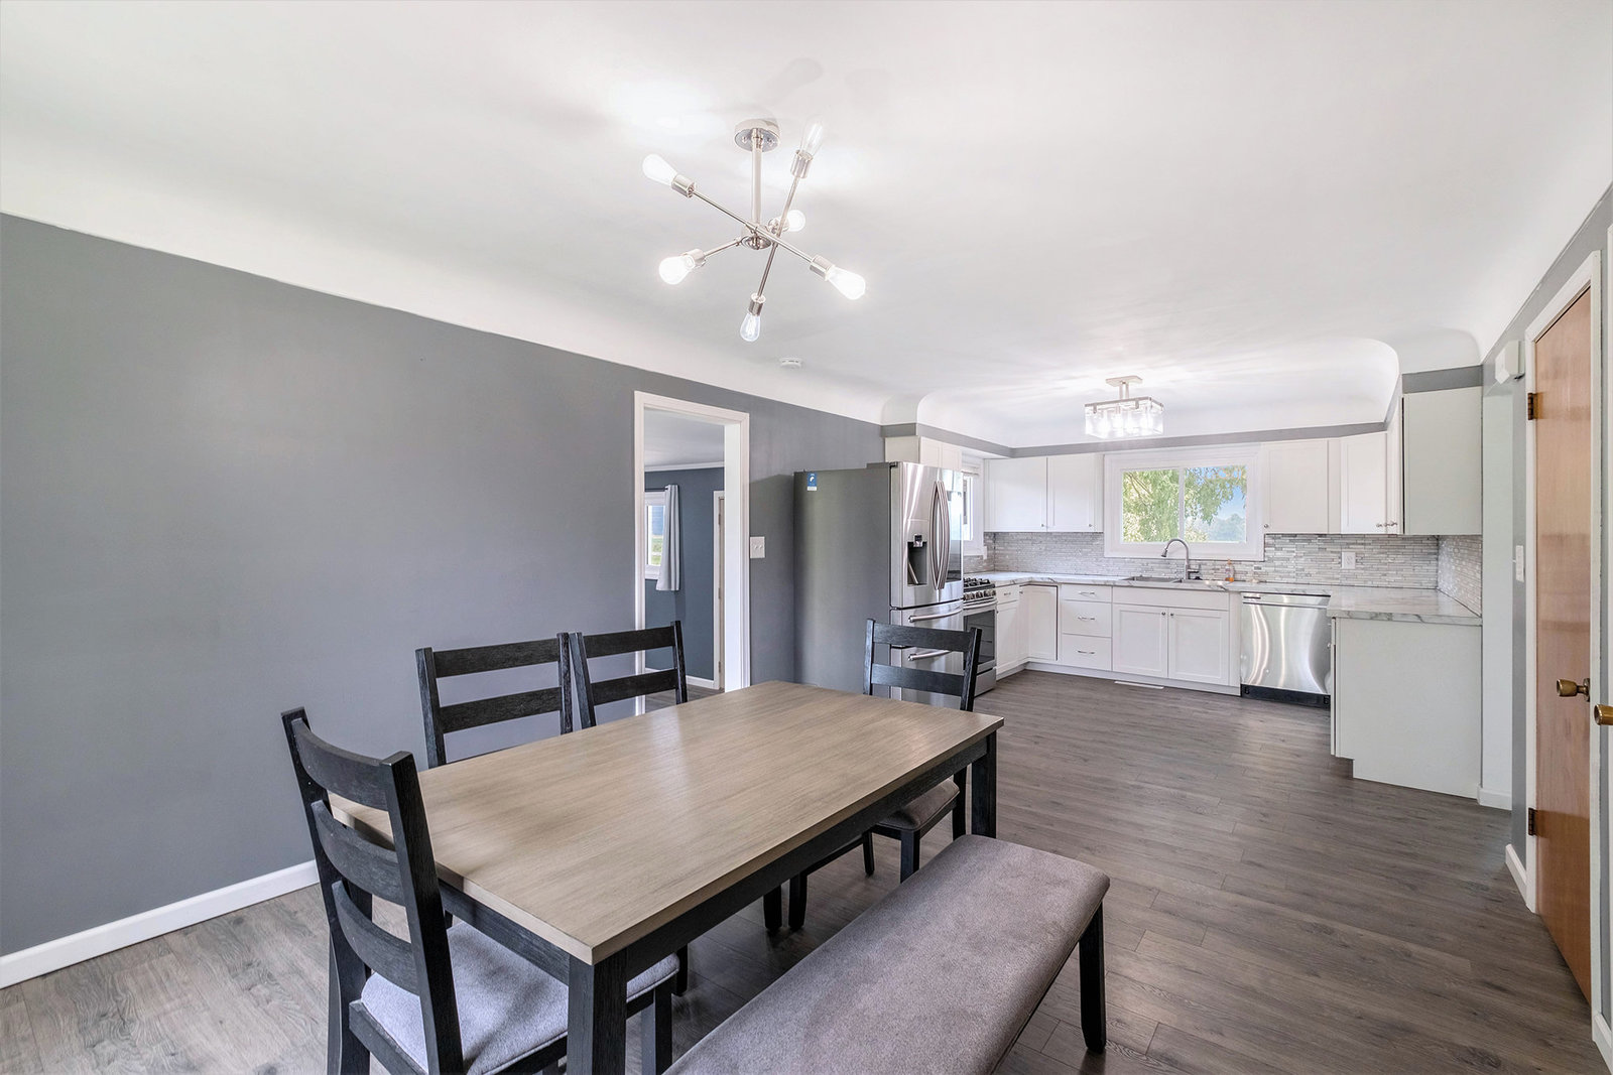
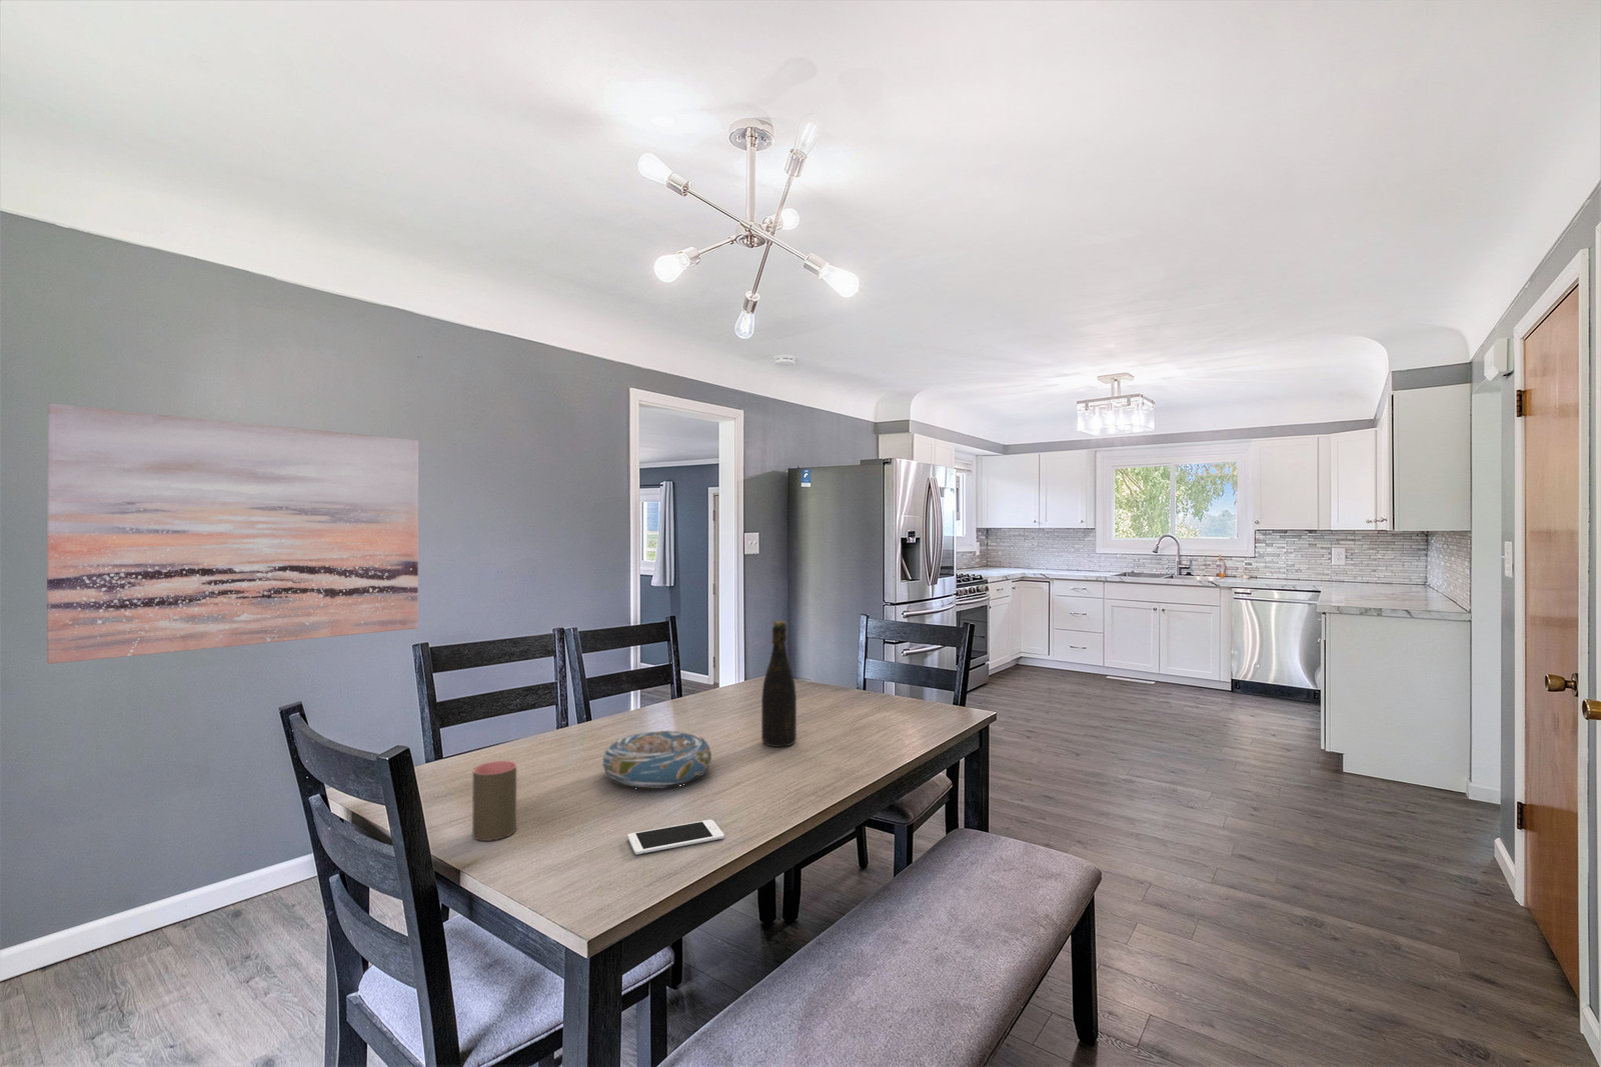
+ decorative bowl (658, 757)
+ cup (494, 799)
+ cell phone (675, 836)
+ bottle (779, 682)
+ wall art (261, 534)
